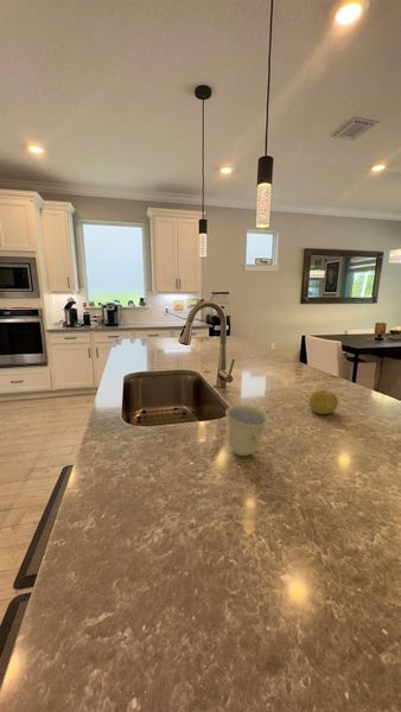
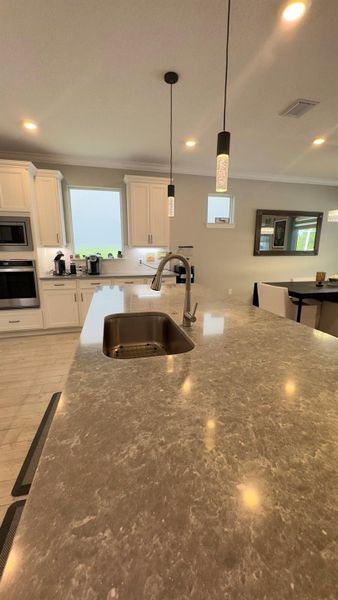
- cup (247, 432)
- fruit (323, 401)
